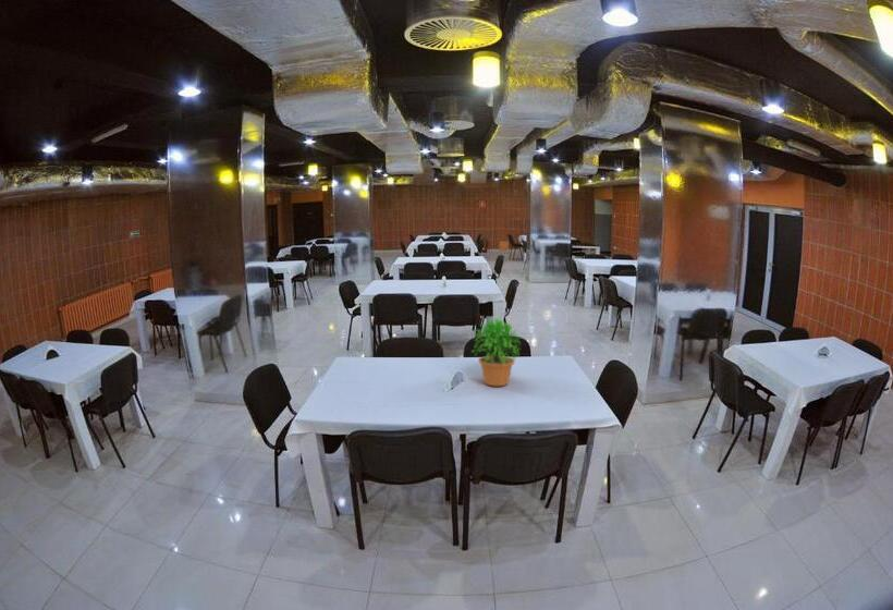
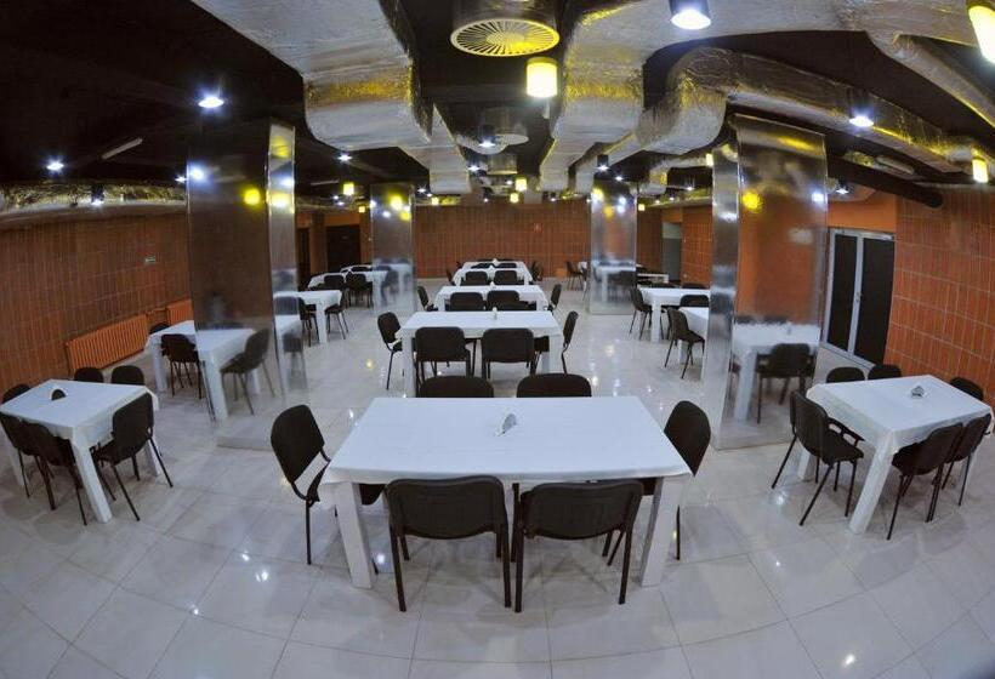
- potted plant (497, 350)
